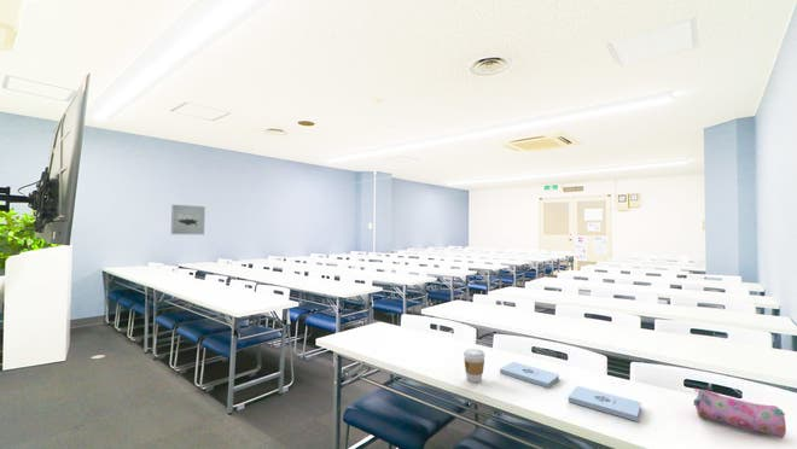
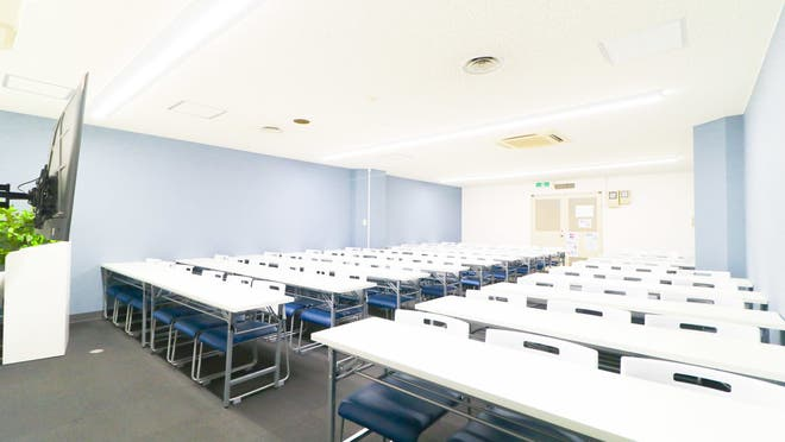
- notepad (604, 401)
- pencil case (737, 410)
- coffee cup (473, 365)
- wall art (188, 220)
- notepad (529, 373)
